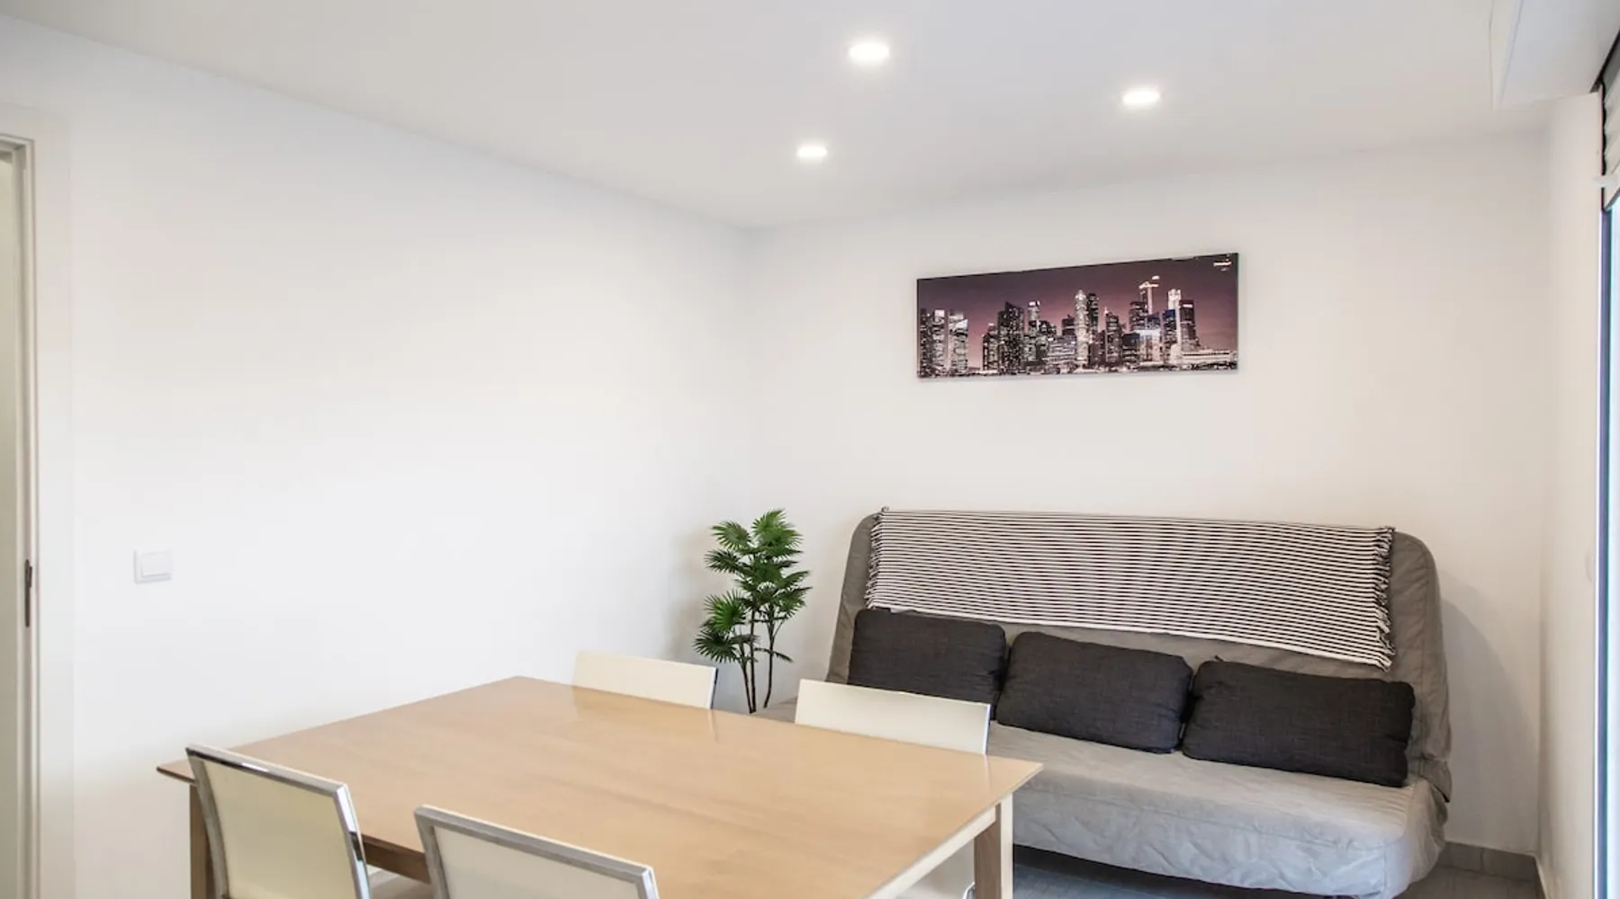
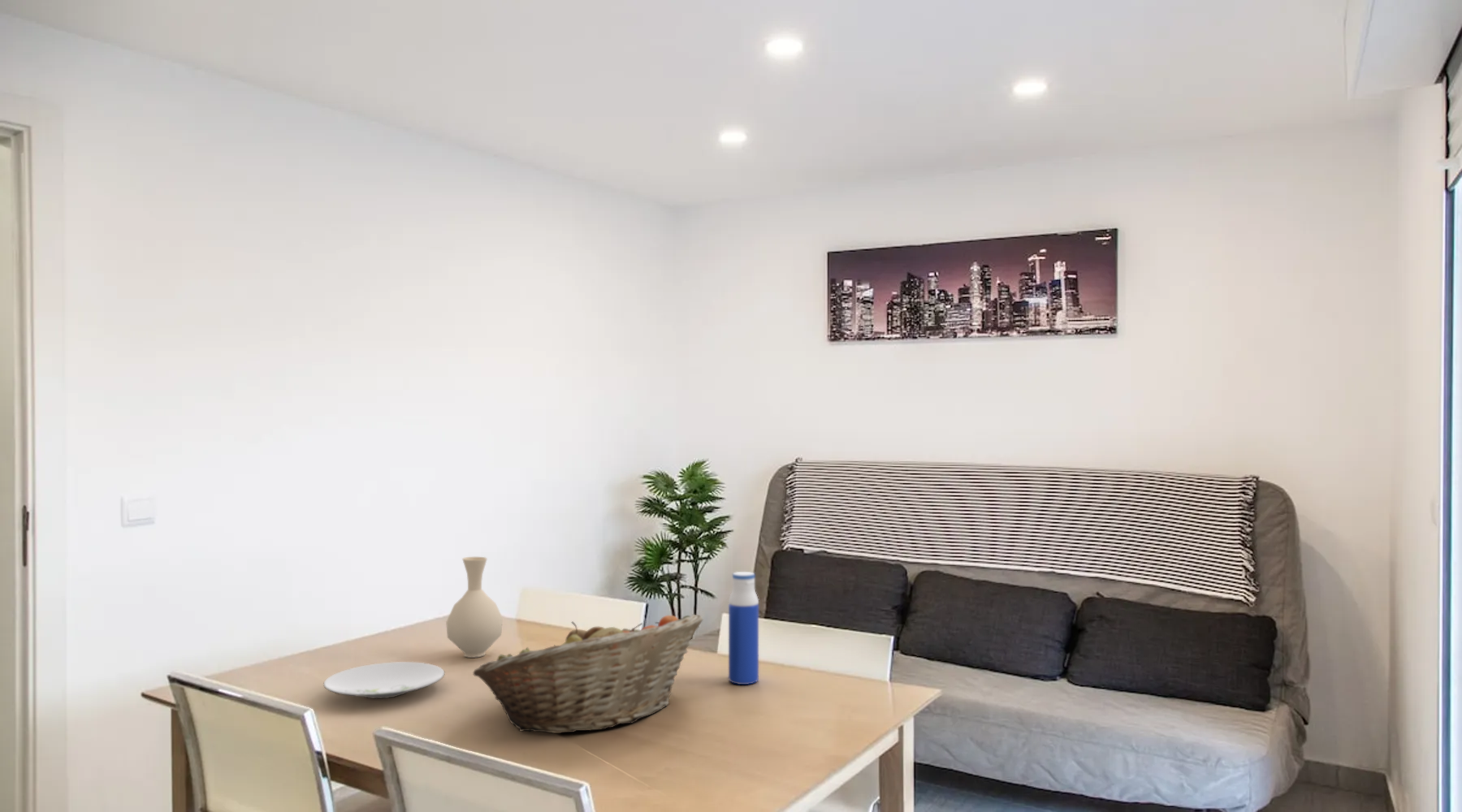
+ vase (474, 607)
+ plate (385, 685)
+ water bottle (743, 627)
+ fruit basket (594, 663)
